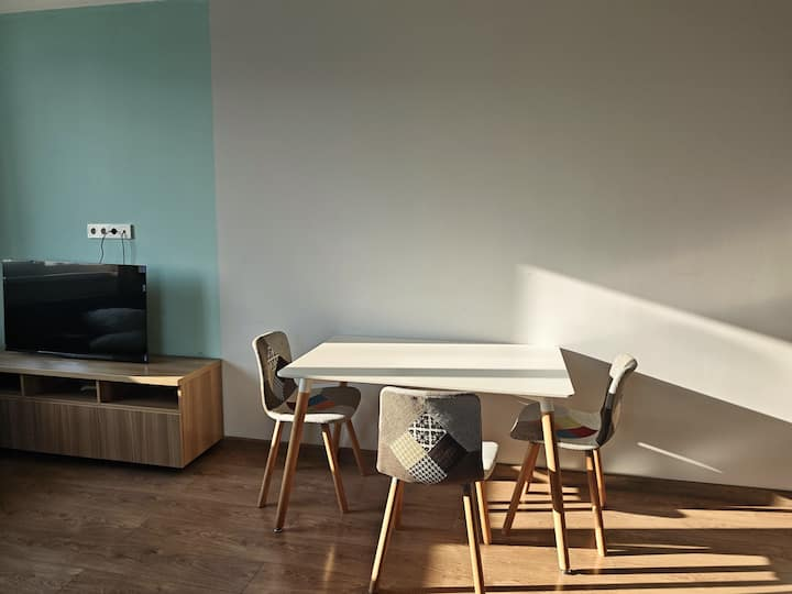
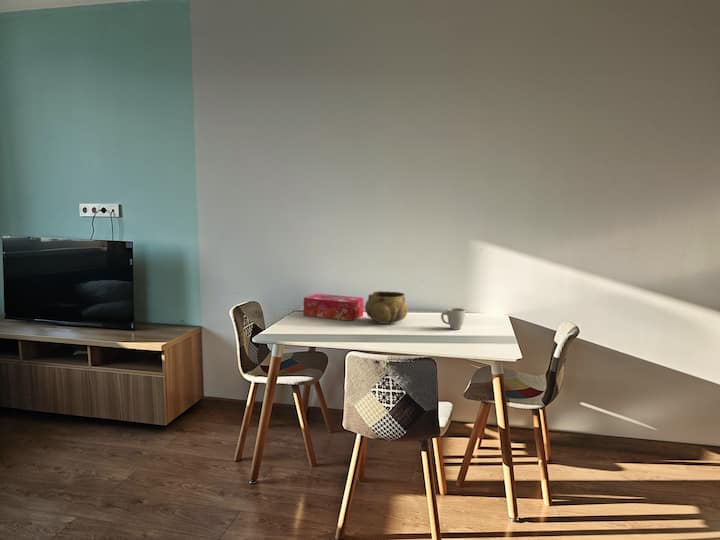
+ mug (452, 318)
+ tissue box (333, 306)
+ decorative bowl (386, 308)
